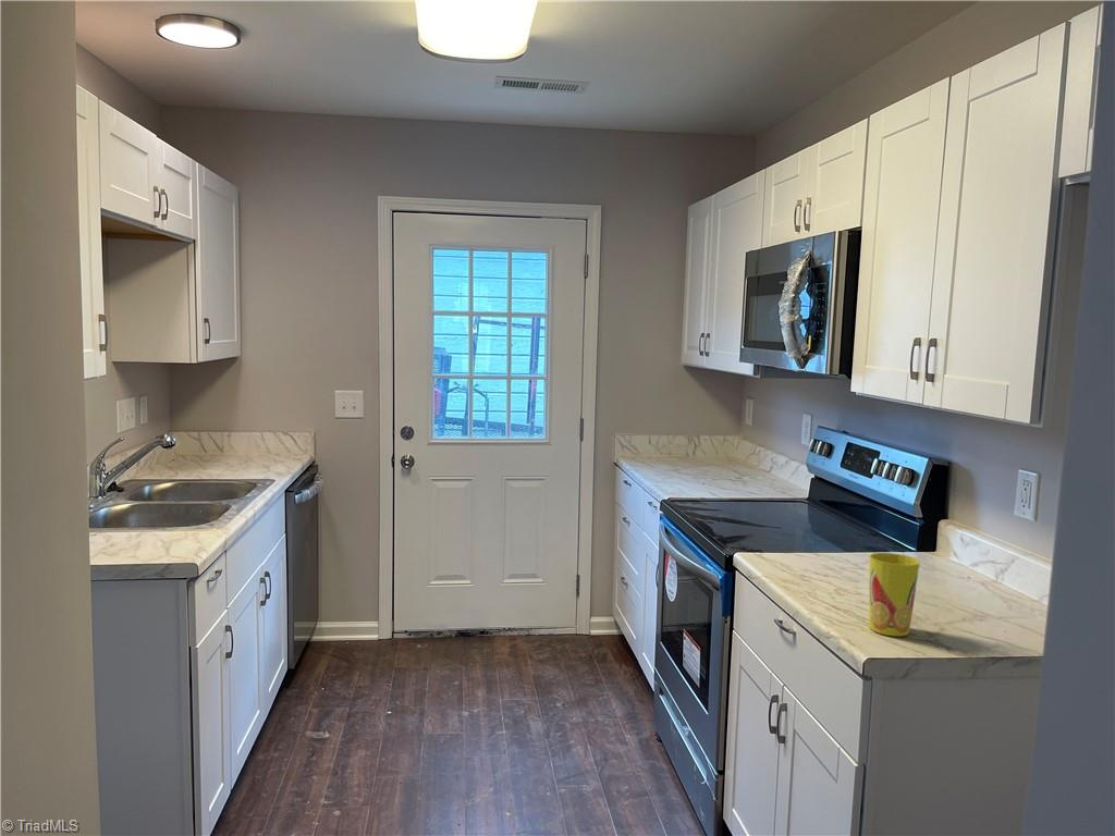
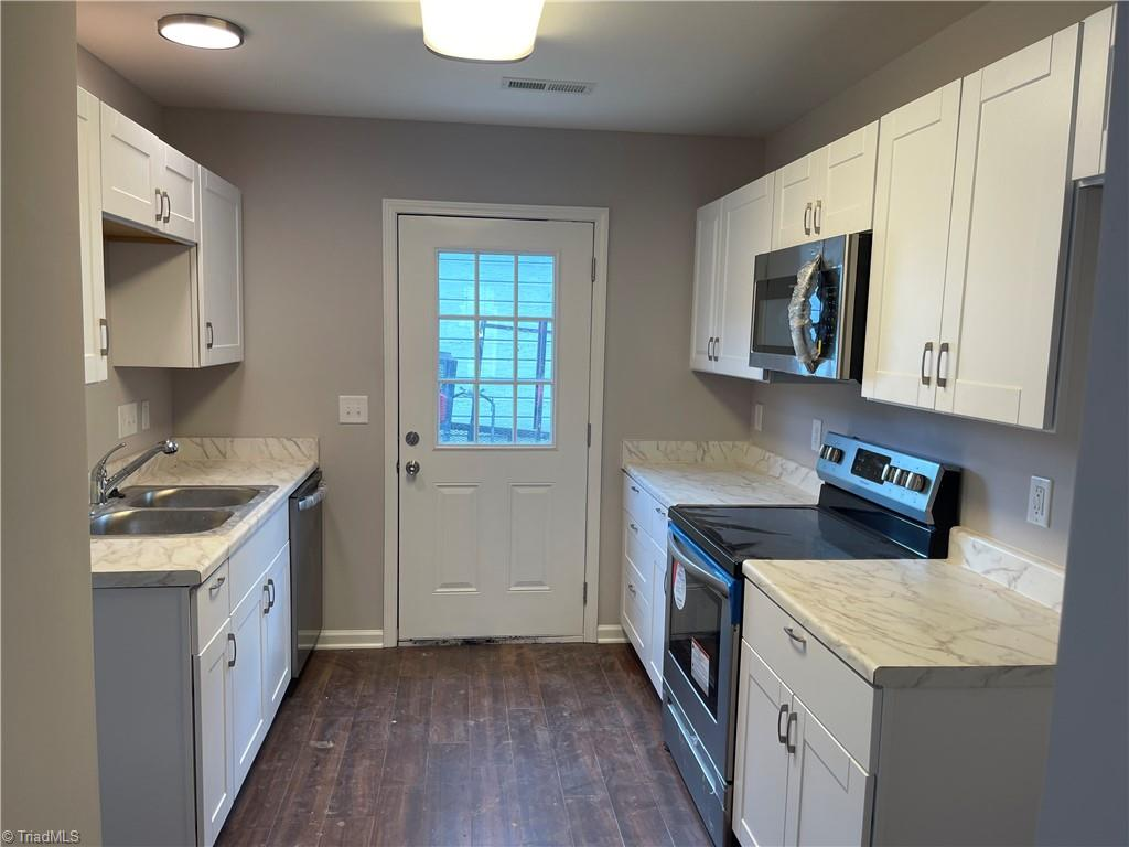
- cup (891, 593)
